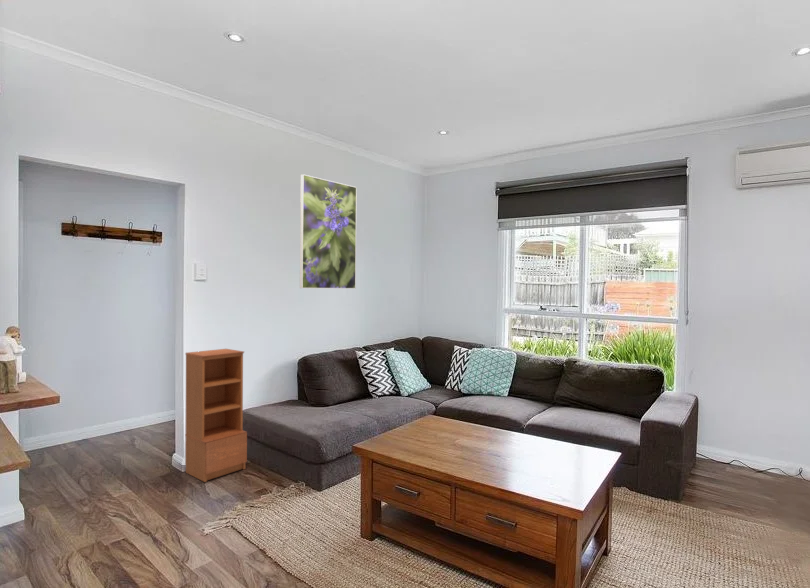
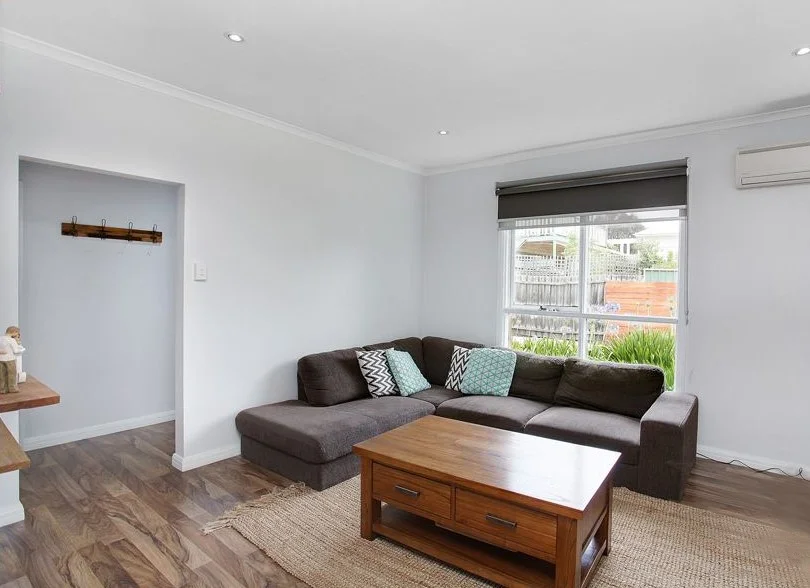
- bookcase (216, 411)
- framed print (329, 234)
